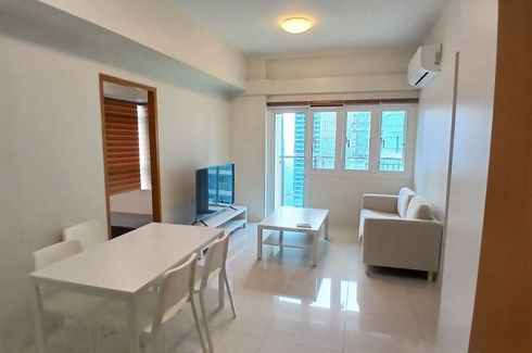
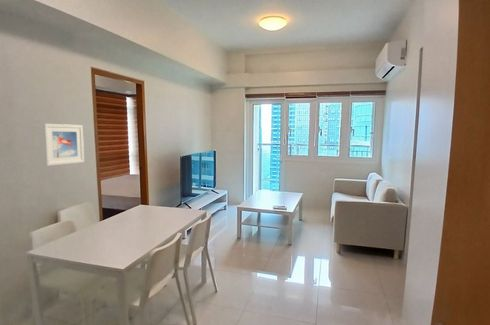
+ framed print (65, 144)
